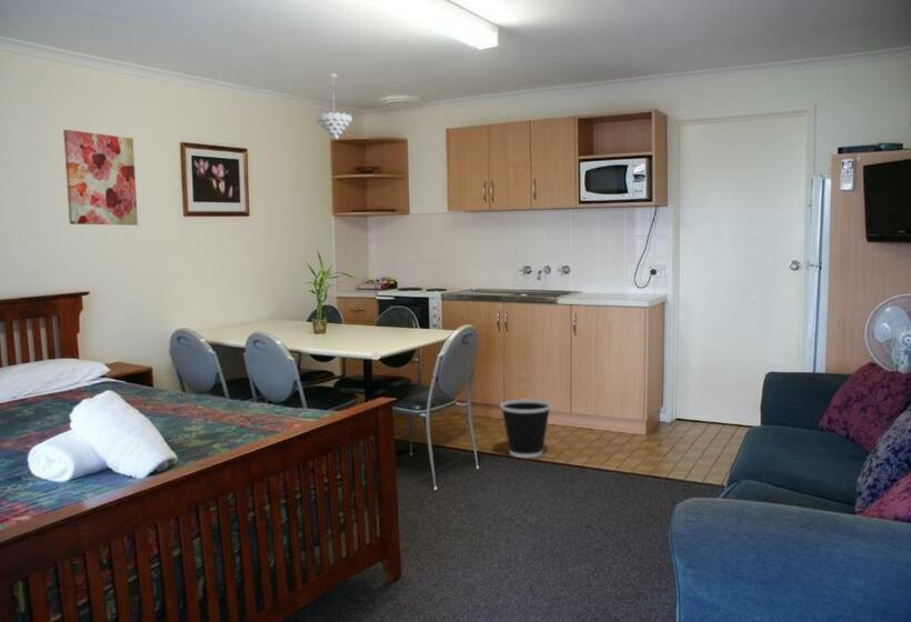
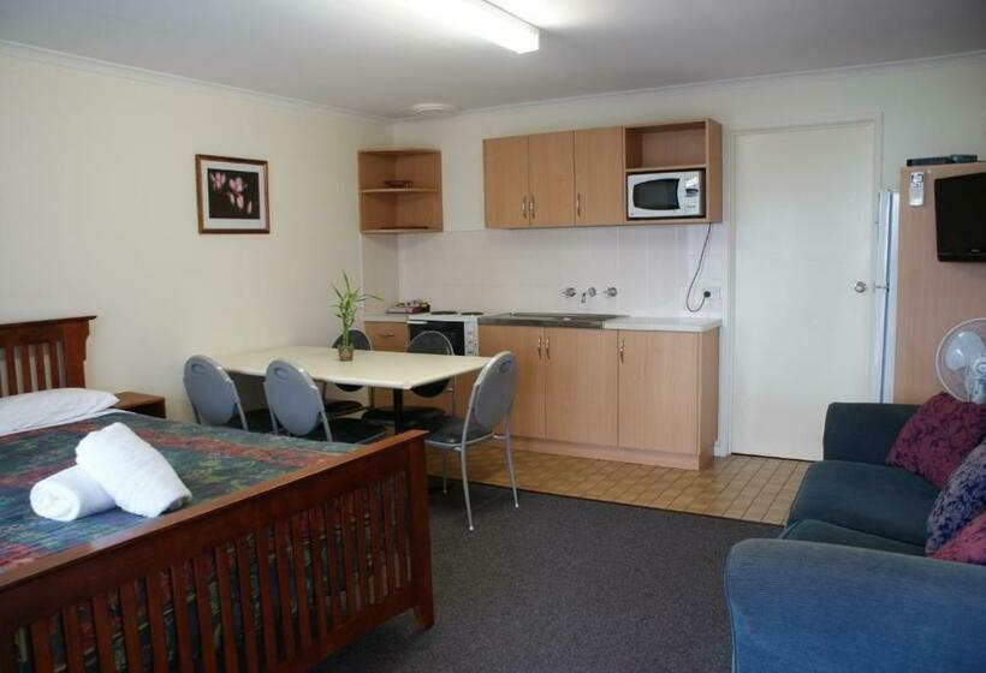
- wastebasket (525, 429)
- wall art (102, 179)
- pendant light (333, 107)
